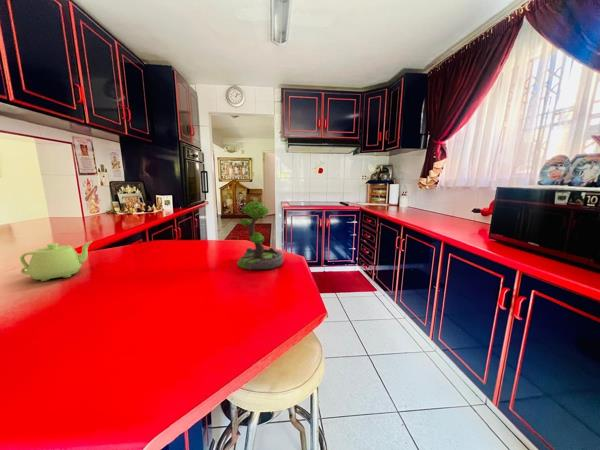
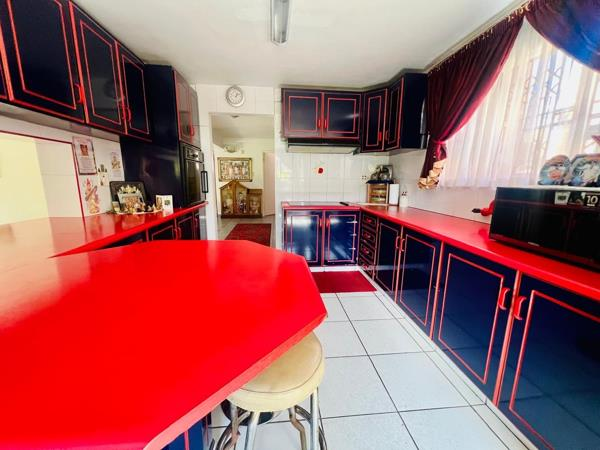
- plant (259, 233)
- teapot (59, 259)
